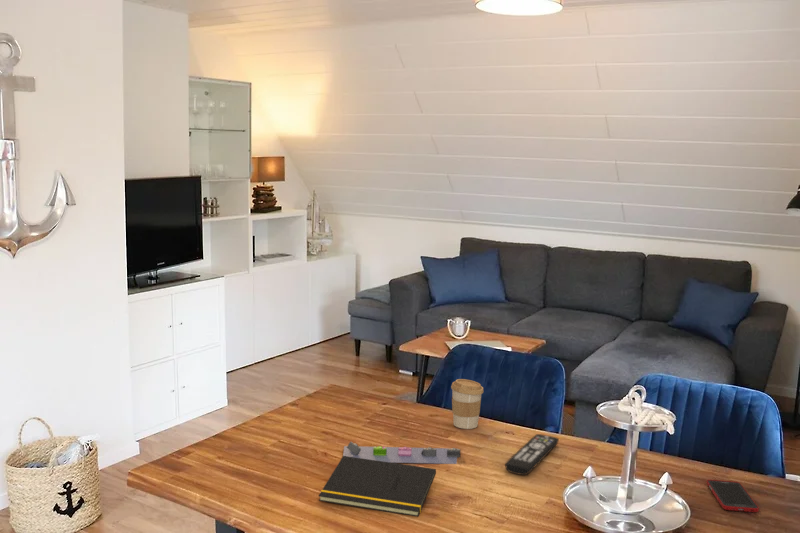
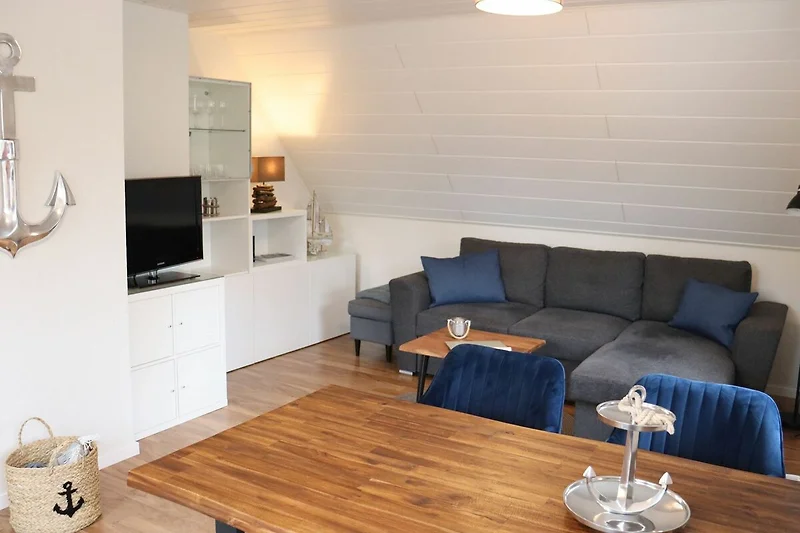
- coffee cup (466, 402)
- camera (403, 449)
- notepad (378, 484)
- cell phone (731, 495)
- remote control (532, 453)
